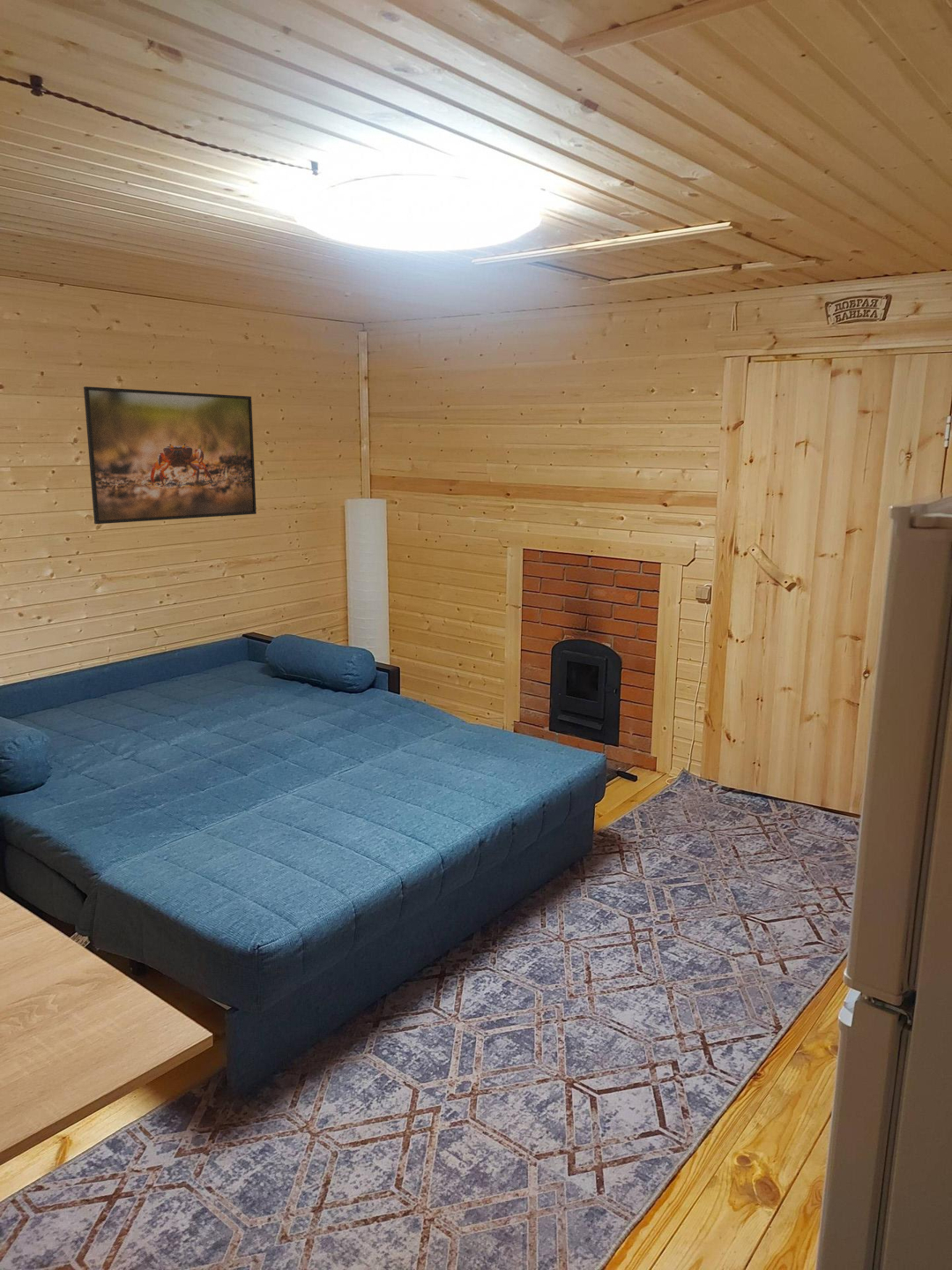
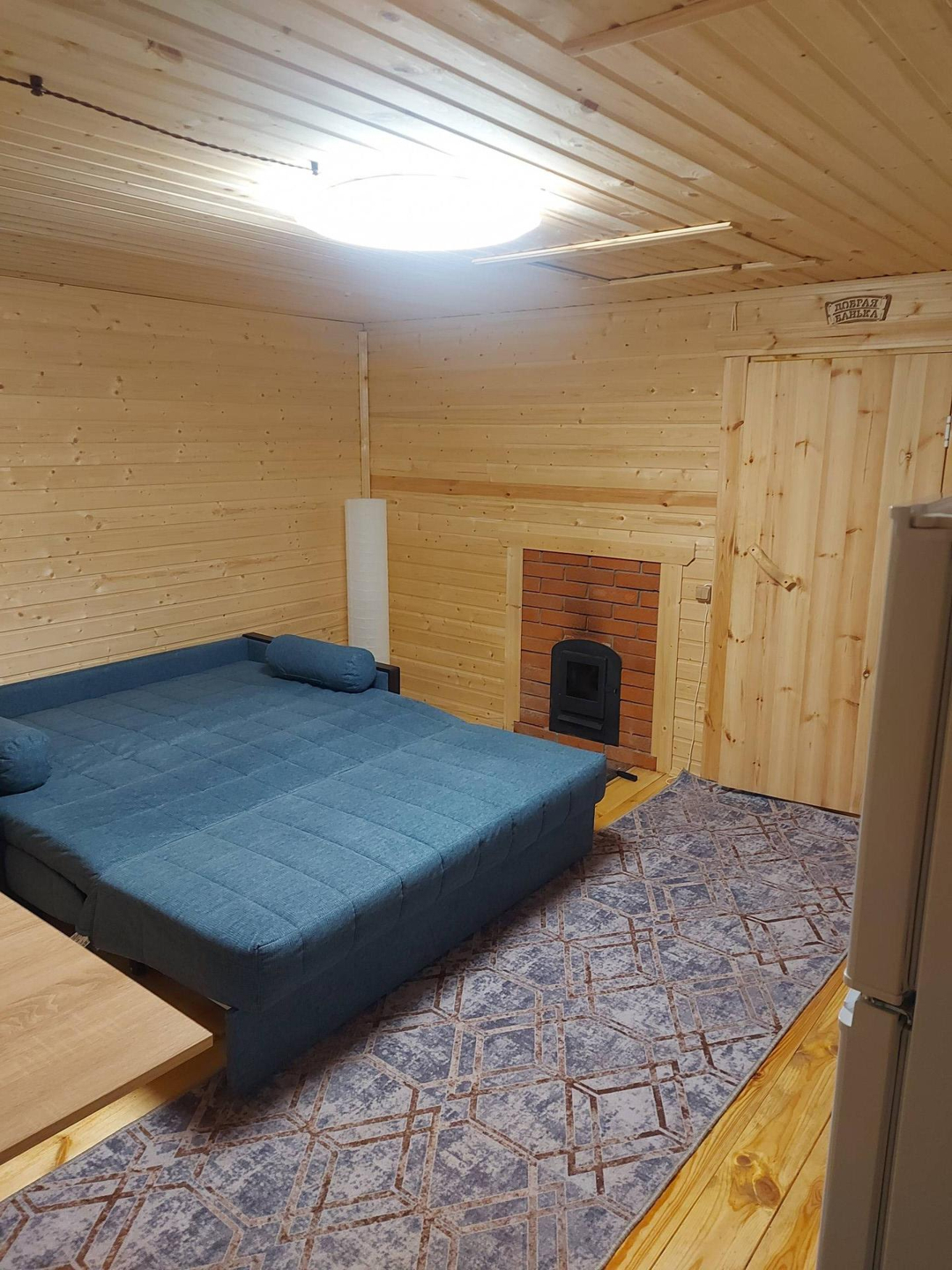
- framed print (177, 456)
